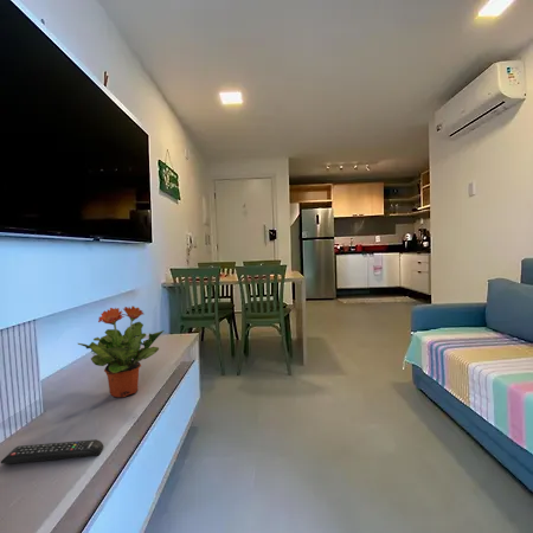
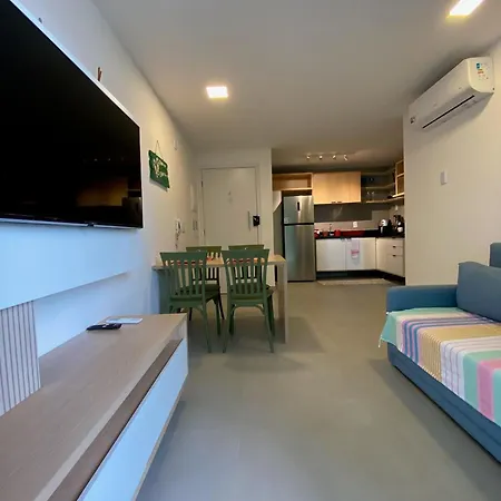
- potted plant (123, 349)
- remote control (53, 451)
